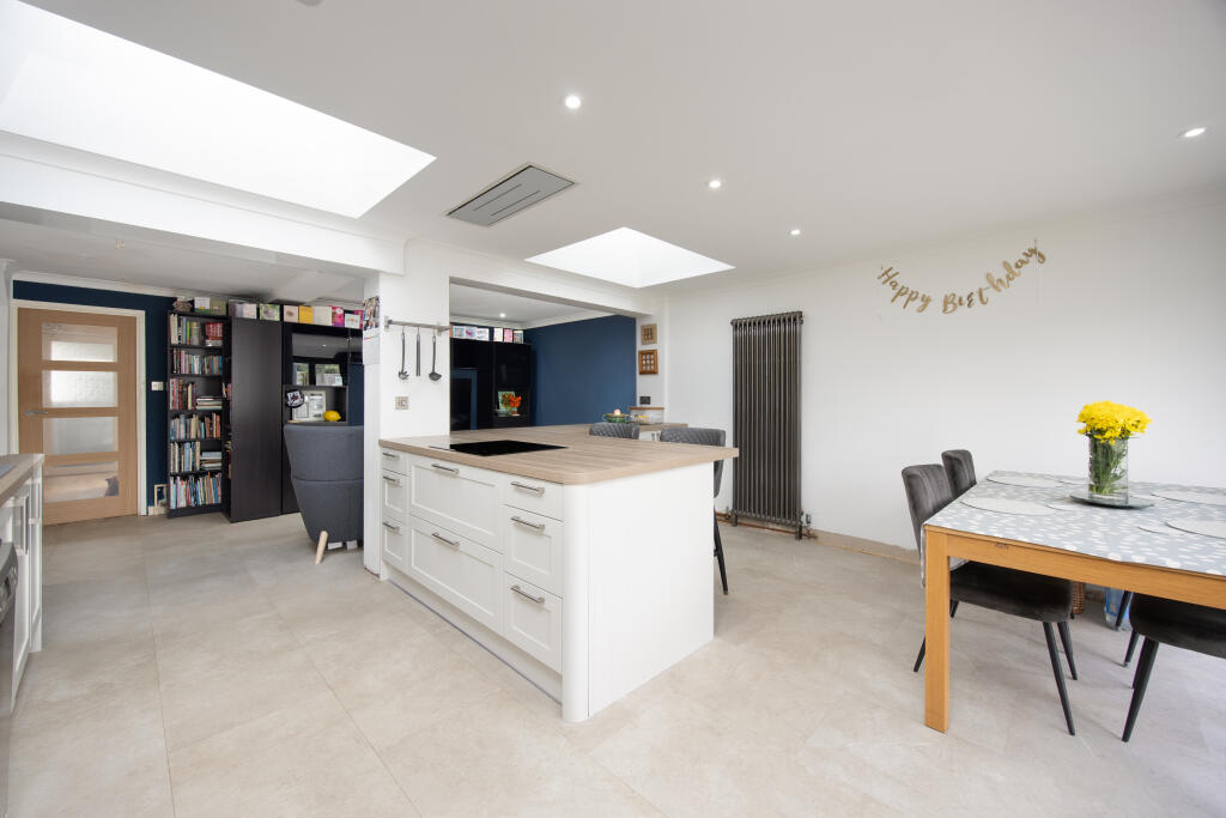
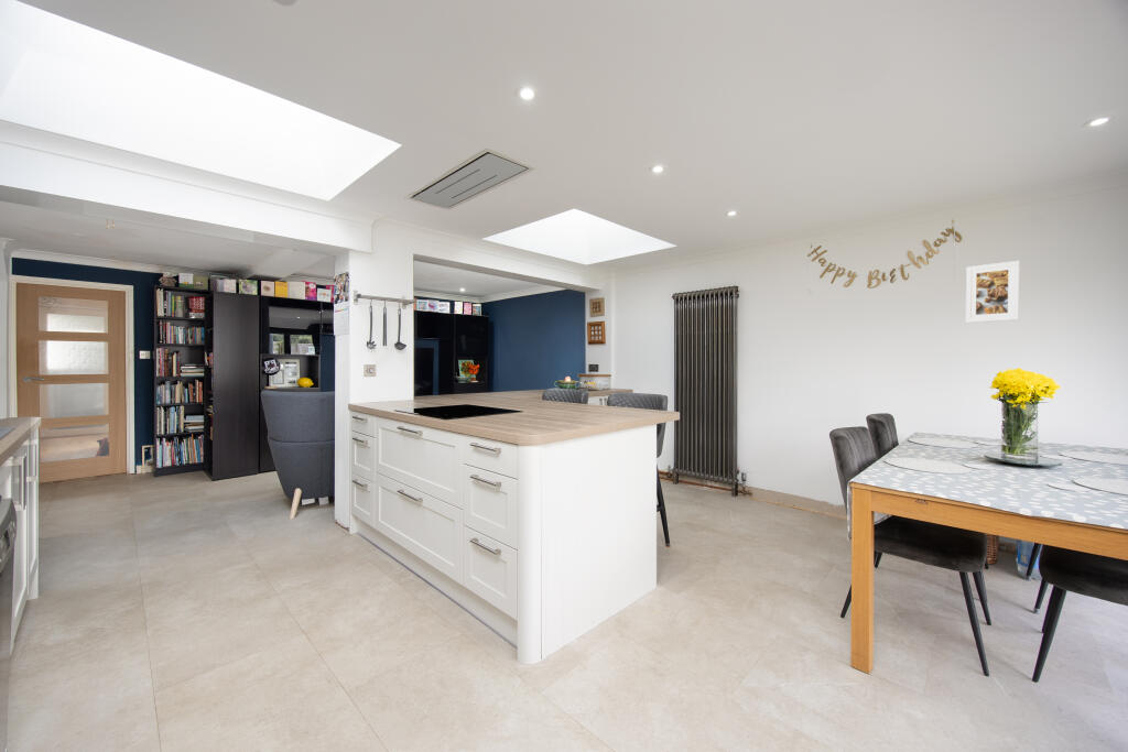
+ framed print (991, 292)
